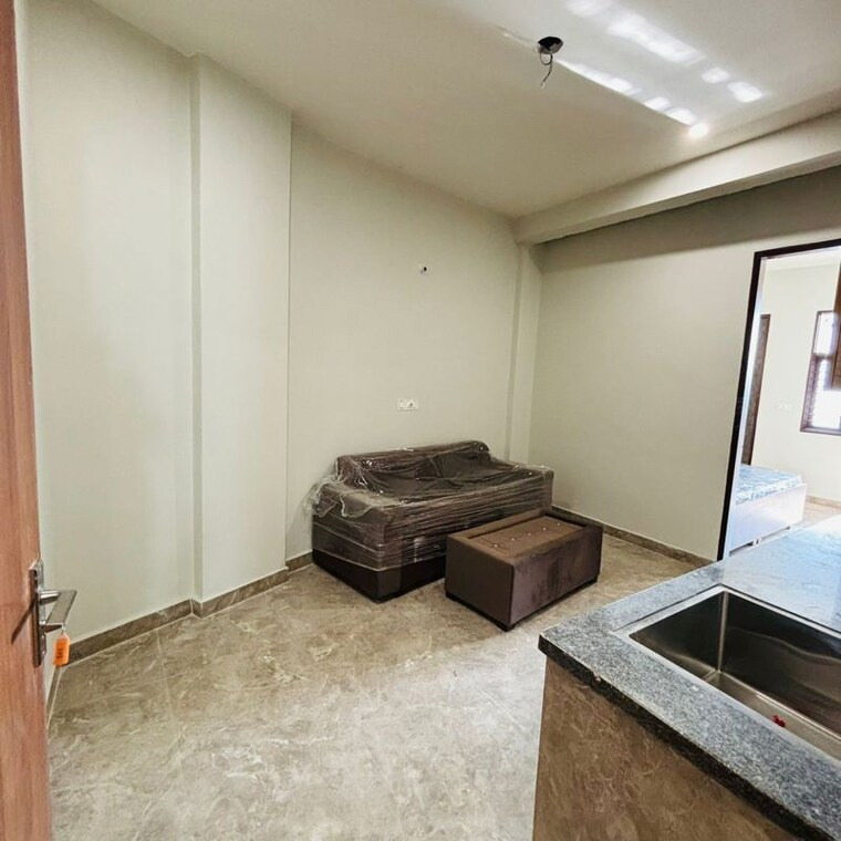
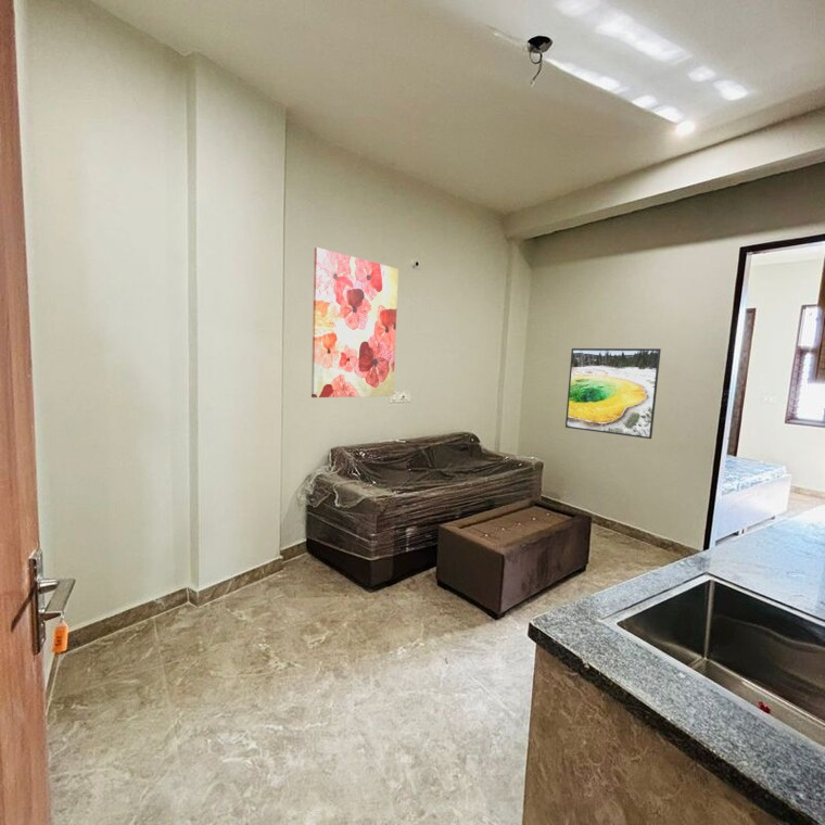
+ wall art (357, 329)
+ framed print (609, 391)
